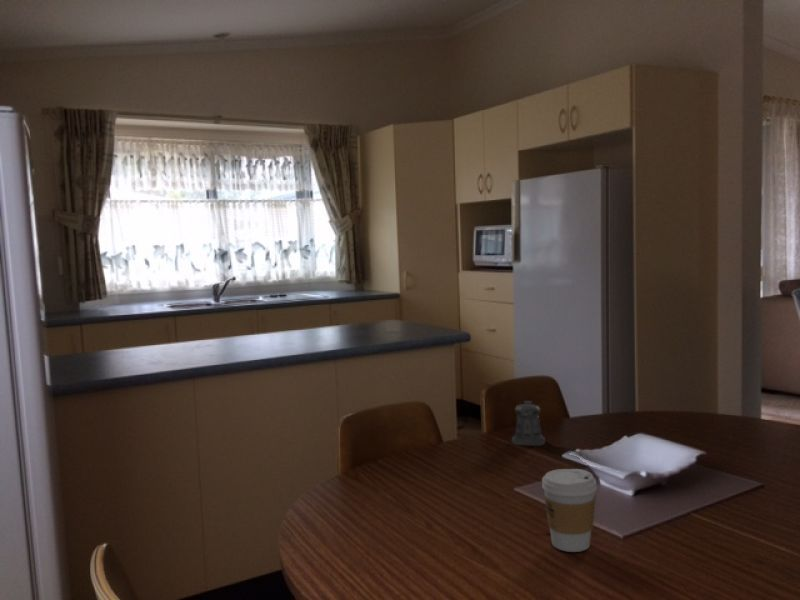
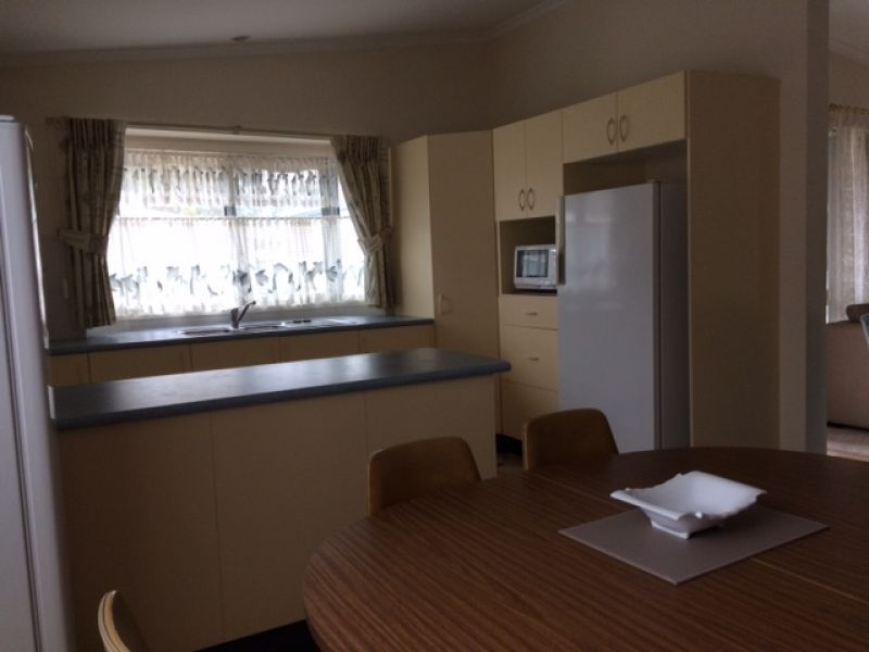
- pepper shaker (526, 423)
- coffee cup (569, 508)
